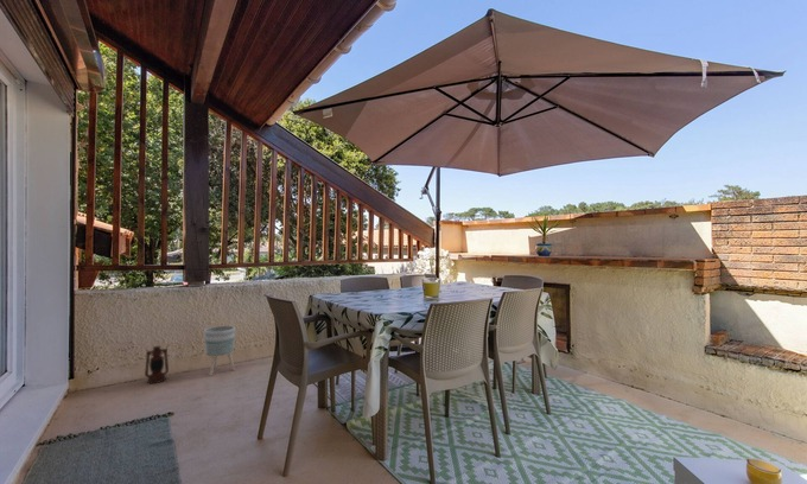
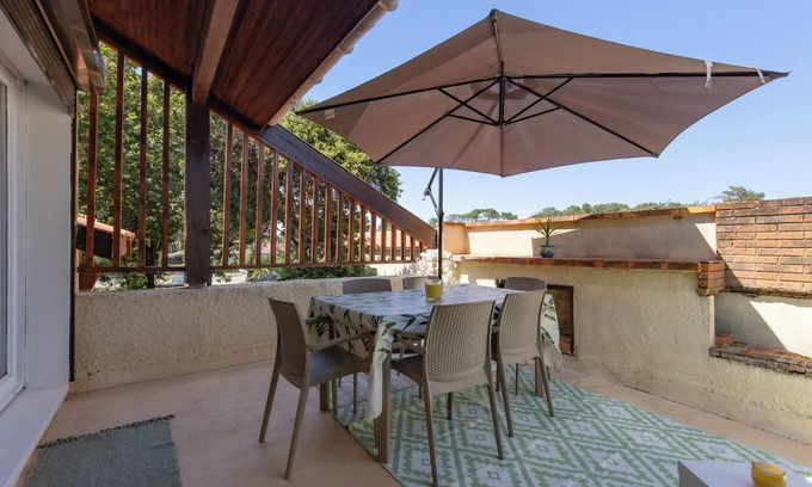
- planter (220, 350)
- lantern (157, 363)
